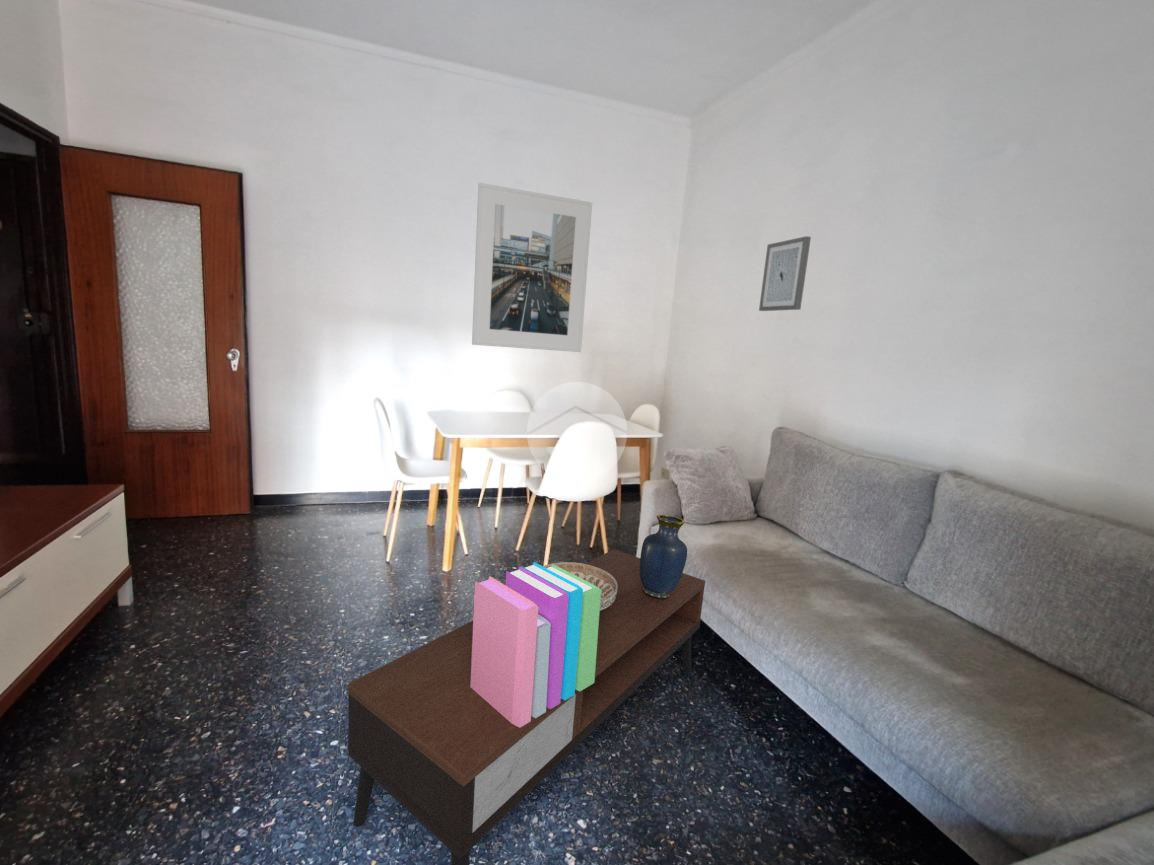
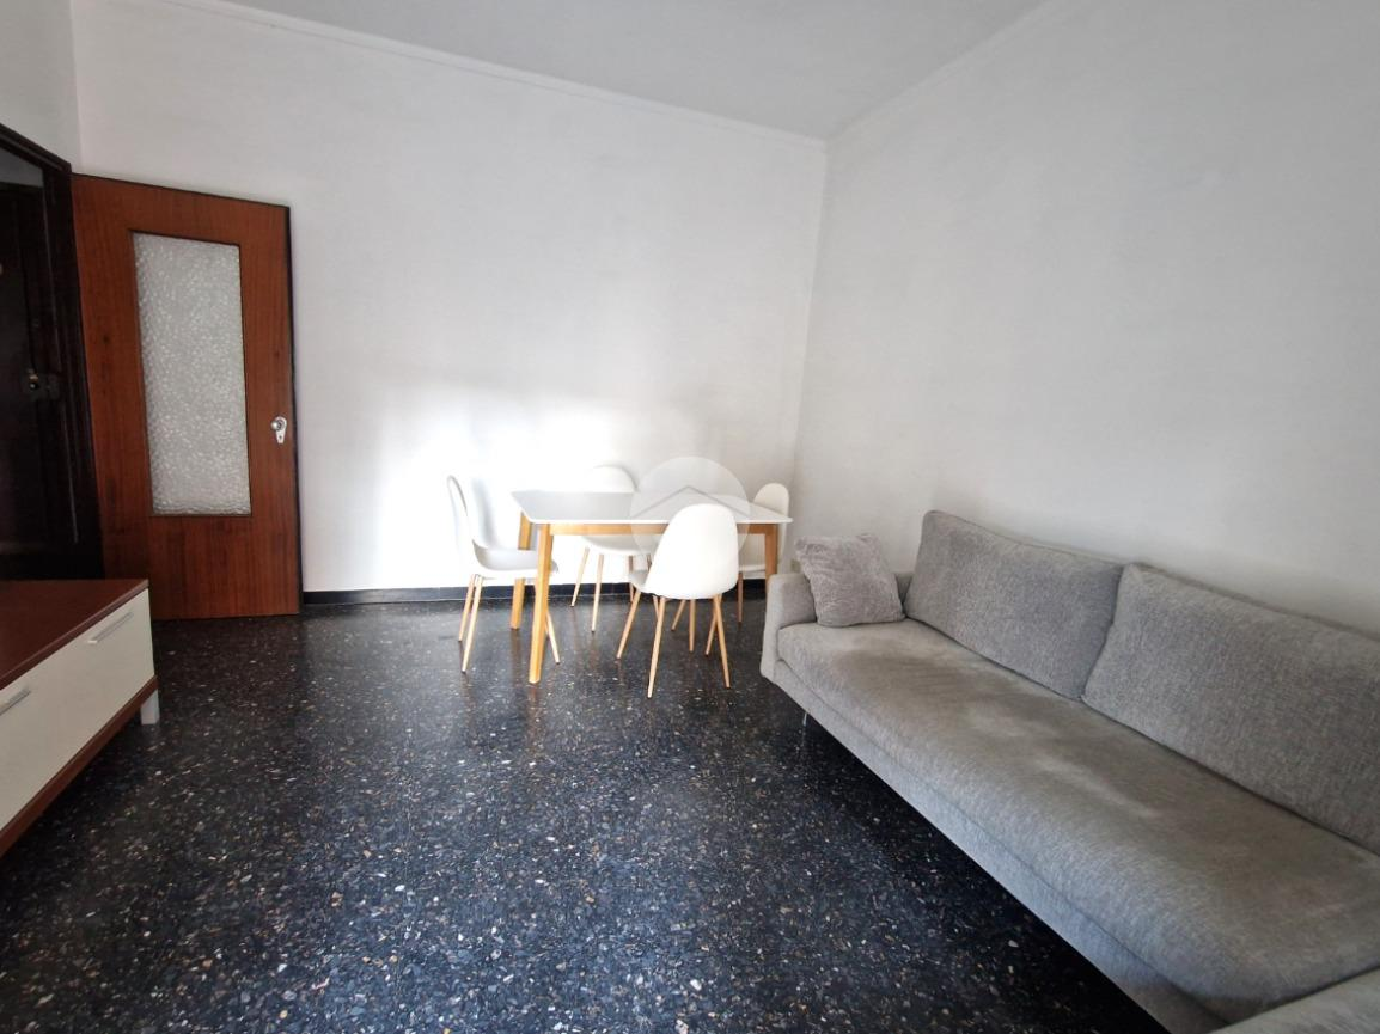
- vase (663, 555)
- decorative bowl (581, 578)
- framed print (532, 272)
- wall art (783, 275)
- coffee table (575, 689)
- books (537, 632)
